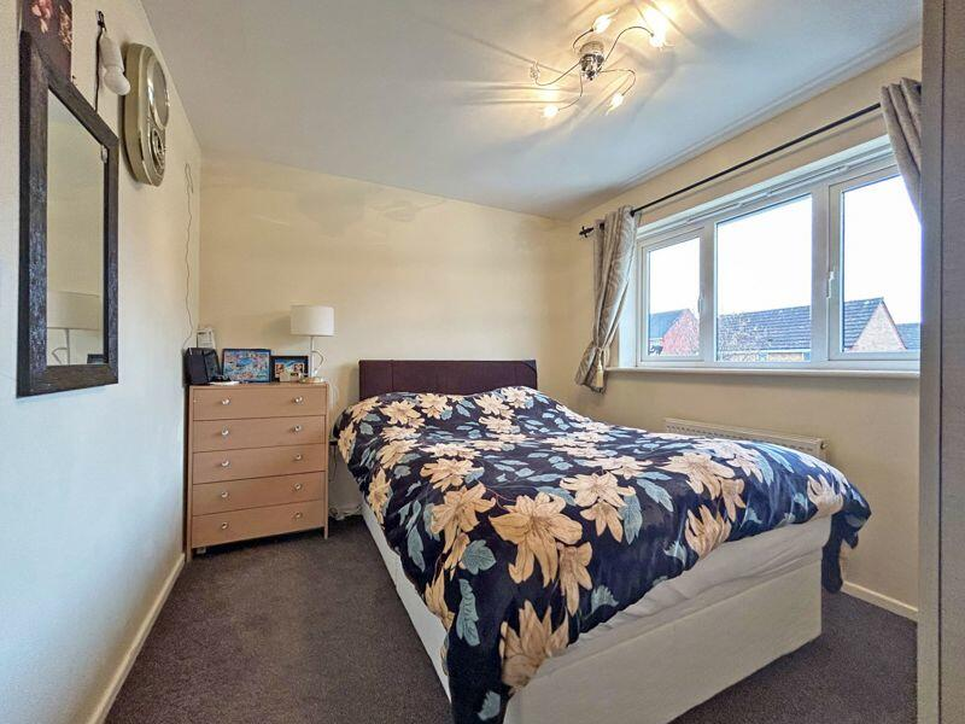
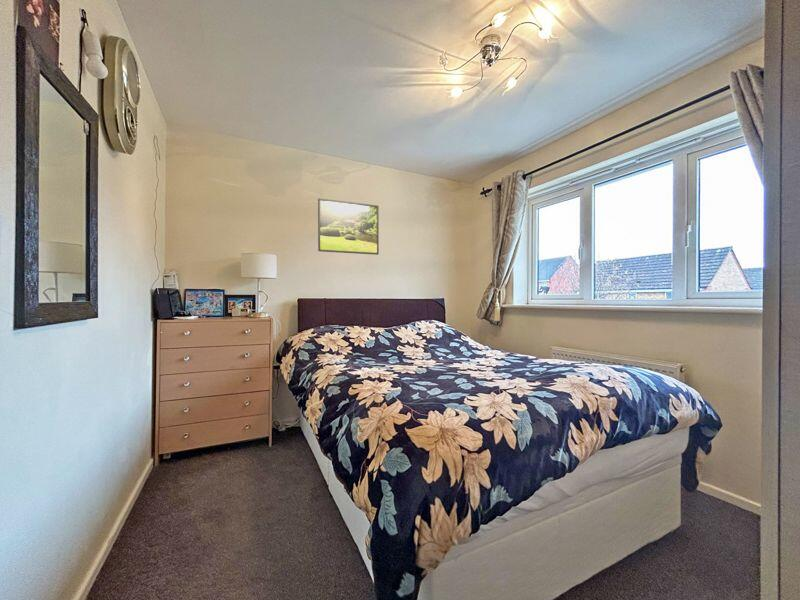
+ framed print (349, 227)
